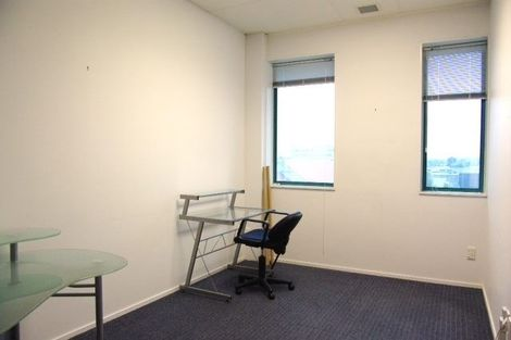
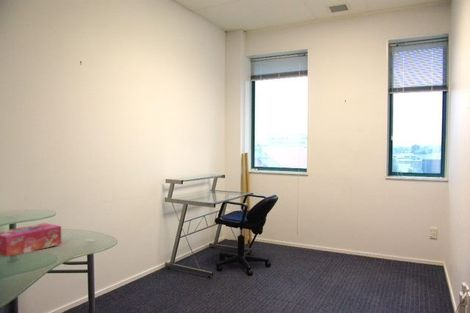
+ tissue box (27, 238)
